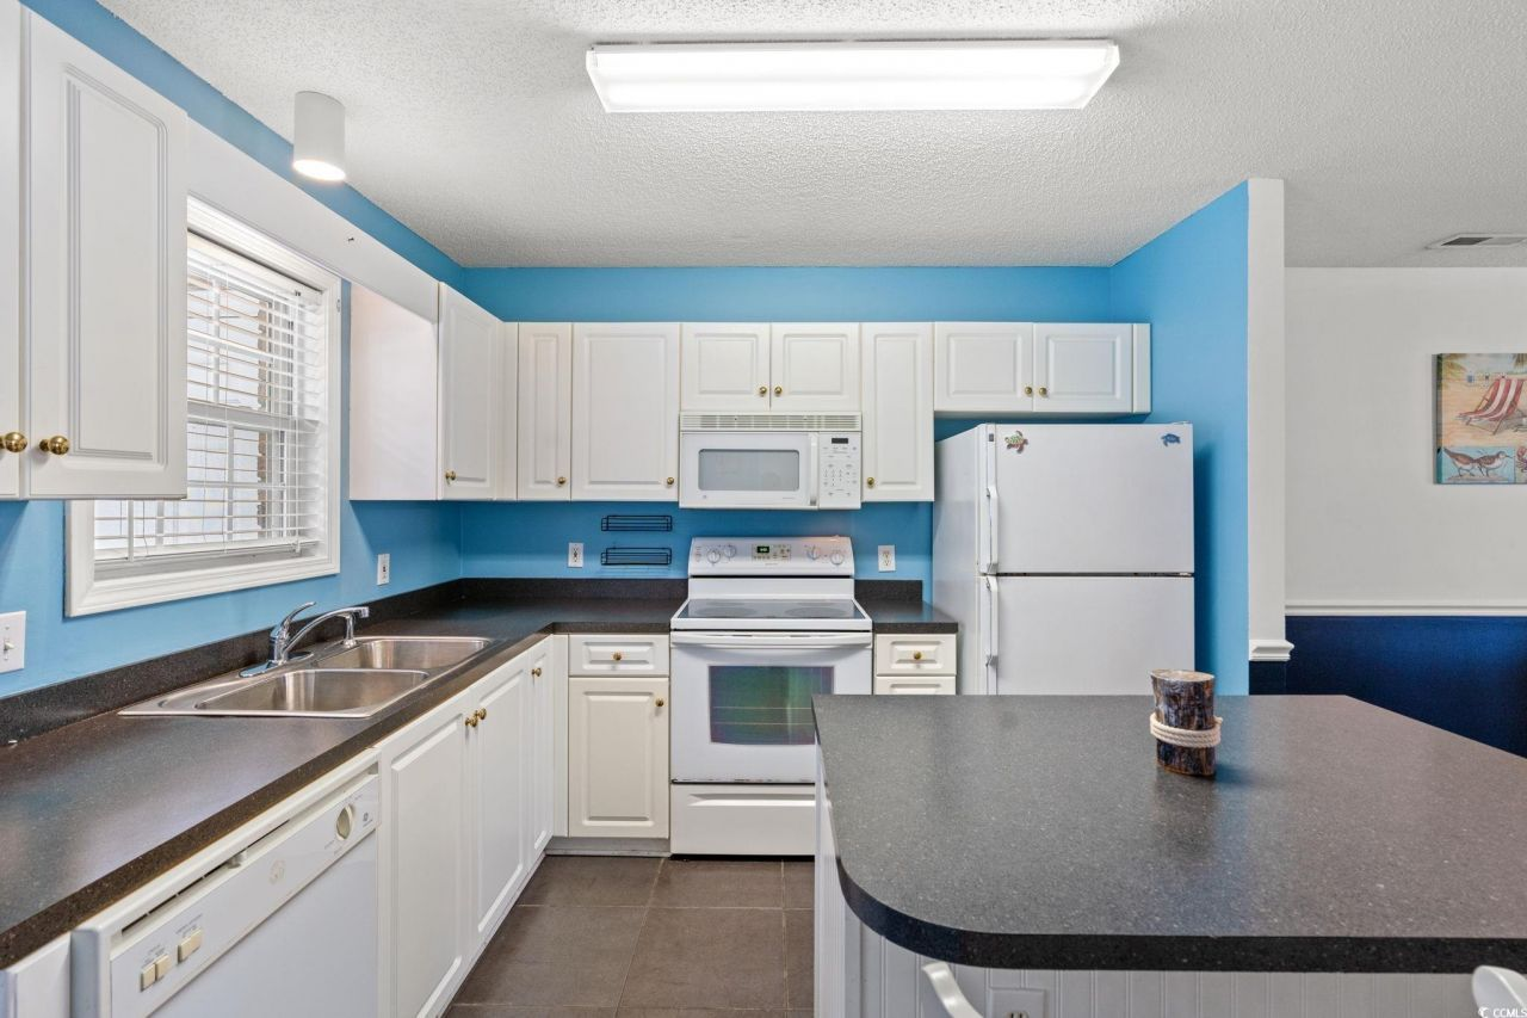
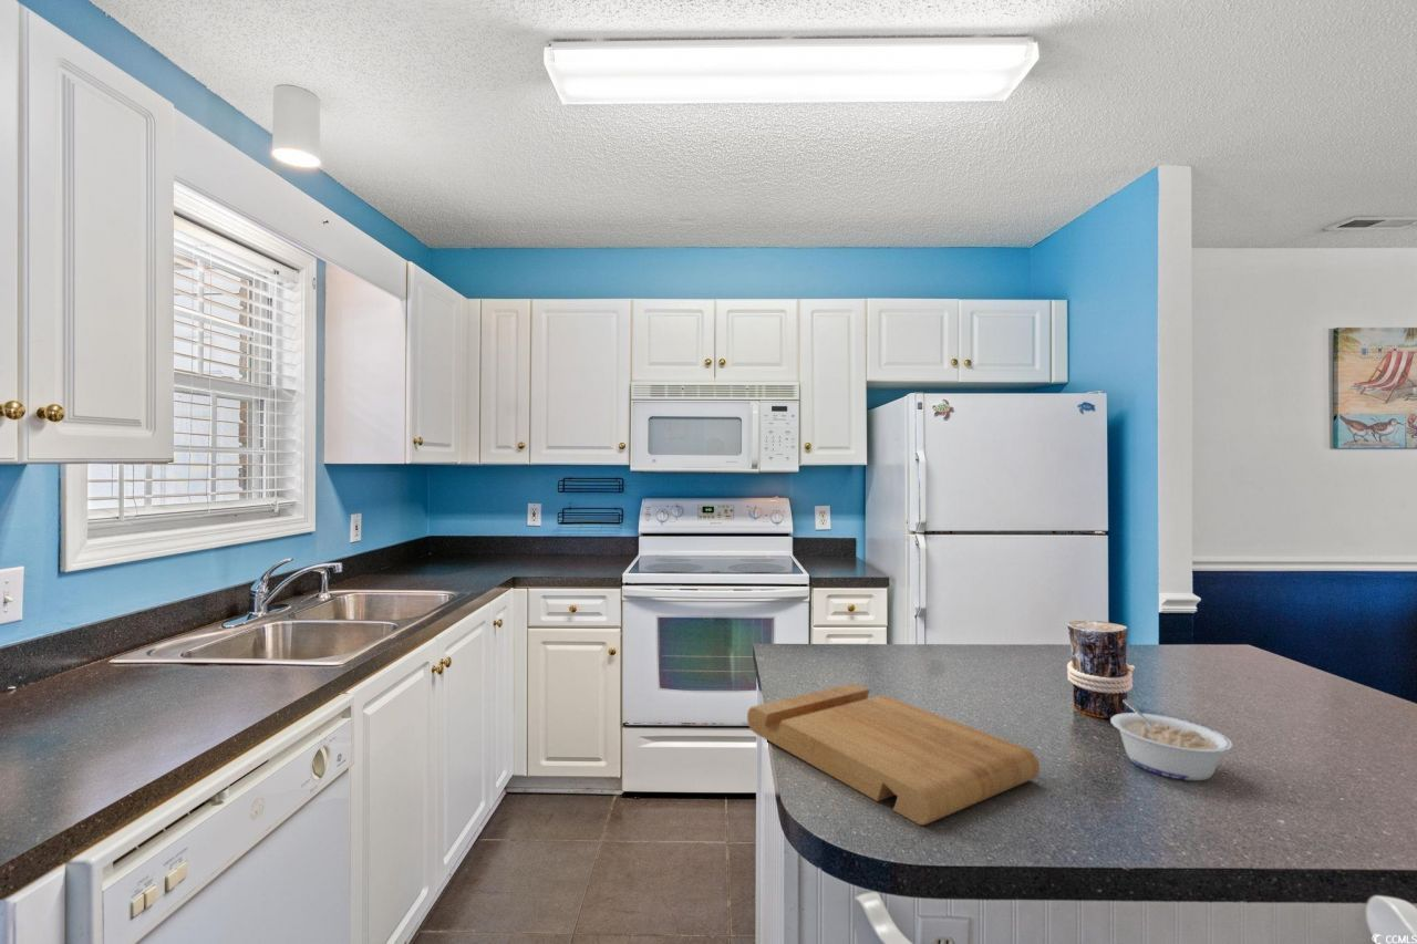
+ cutting board (879, 739)
+ legume (1163, 743)
